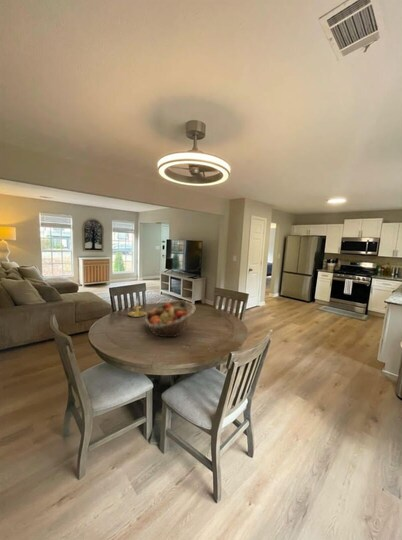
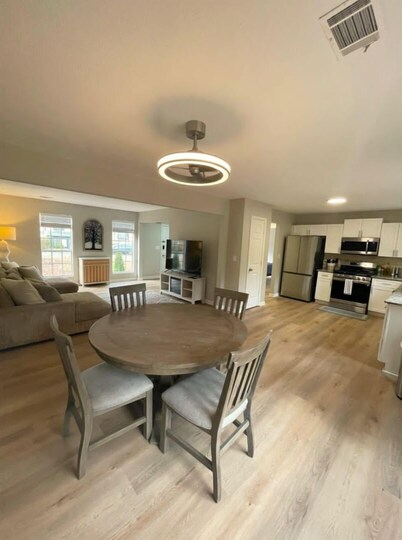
- fruit basket (169, 317)
- candle holder (138, 306)
